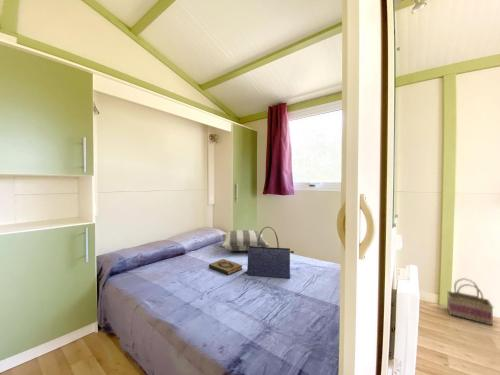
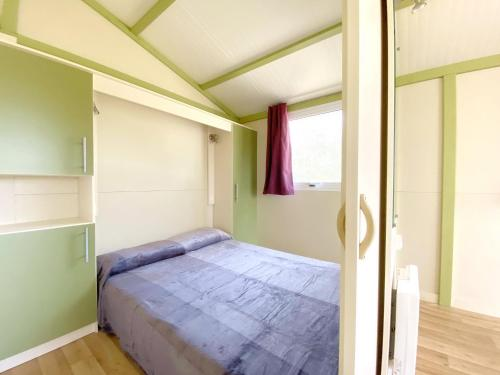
- tote bag (270, 250)
- basket (468, 298)
- hardback book (225, 266)
- pillow (243, 240)
